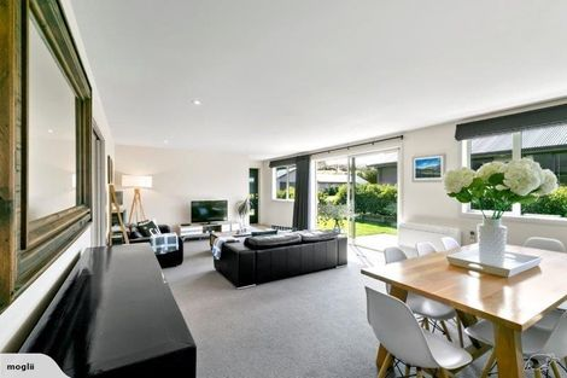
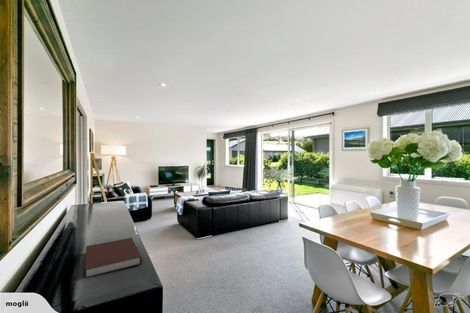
+ notebook (112, 254)
